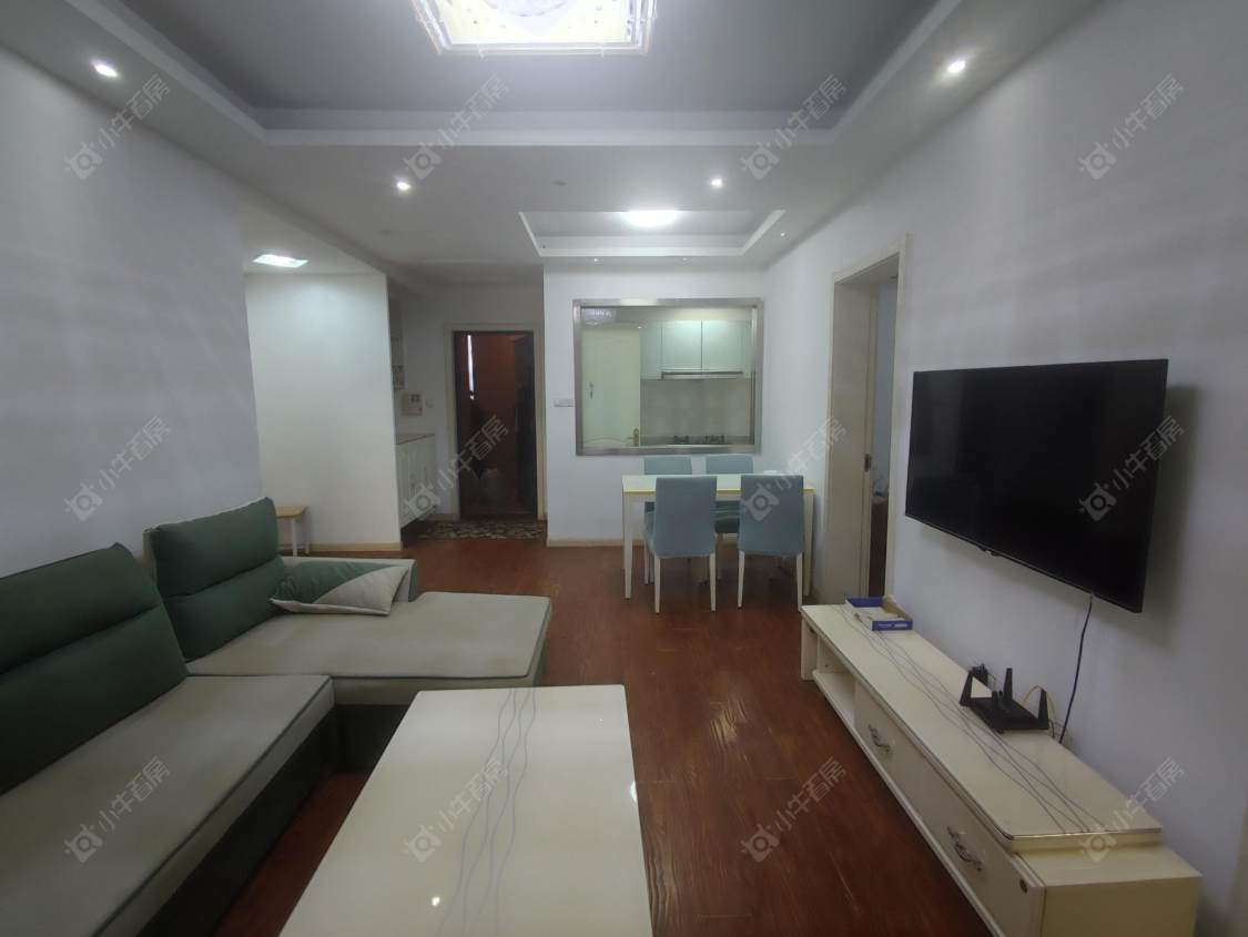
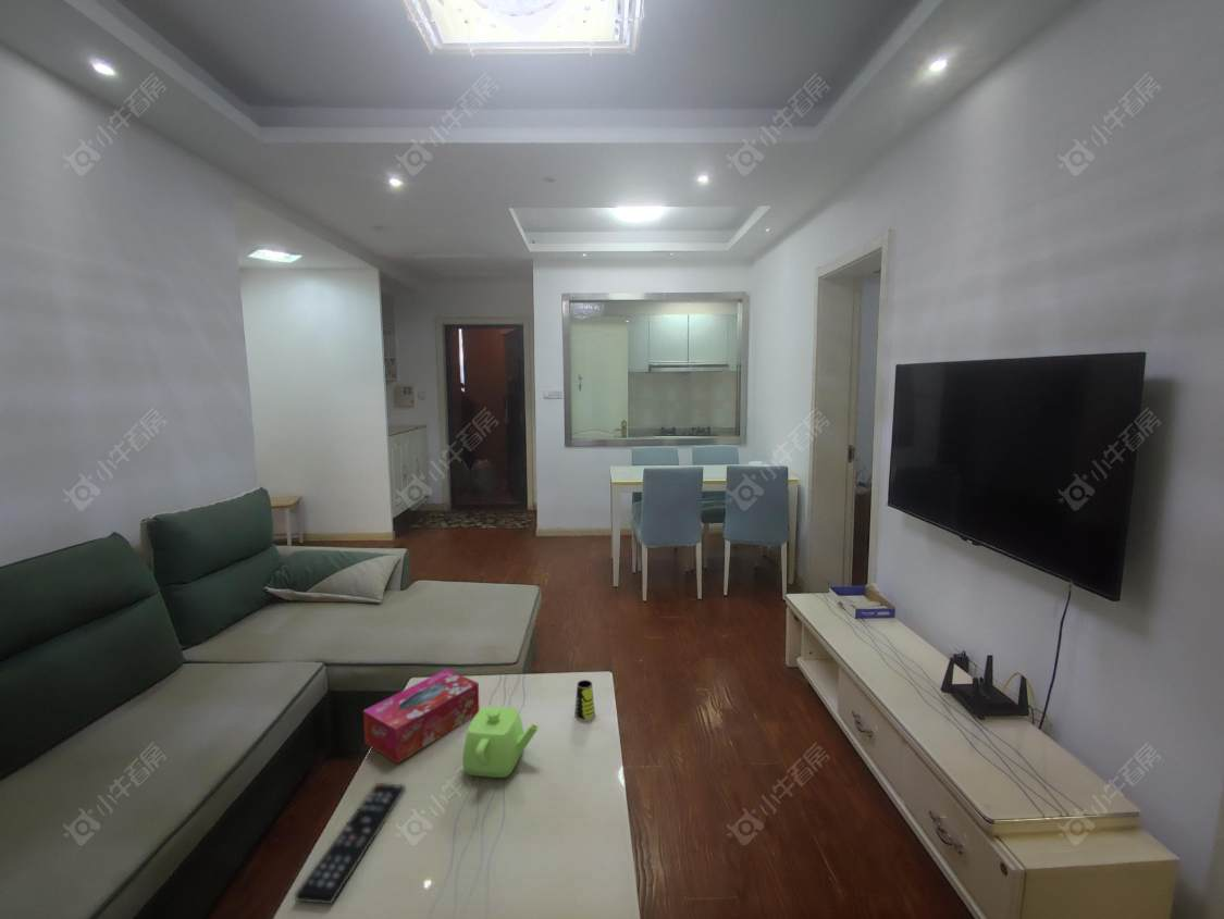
+ teapot (499, 741)
+ tissue box (423, 711)
+ remote control (357, 834)
+ cup (584, 698)
